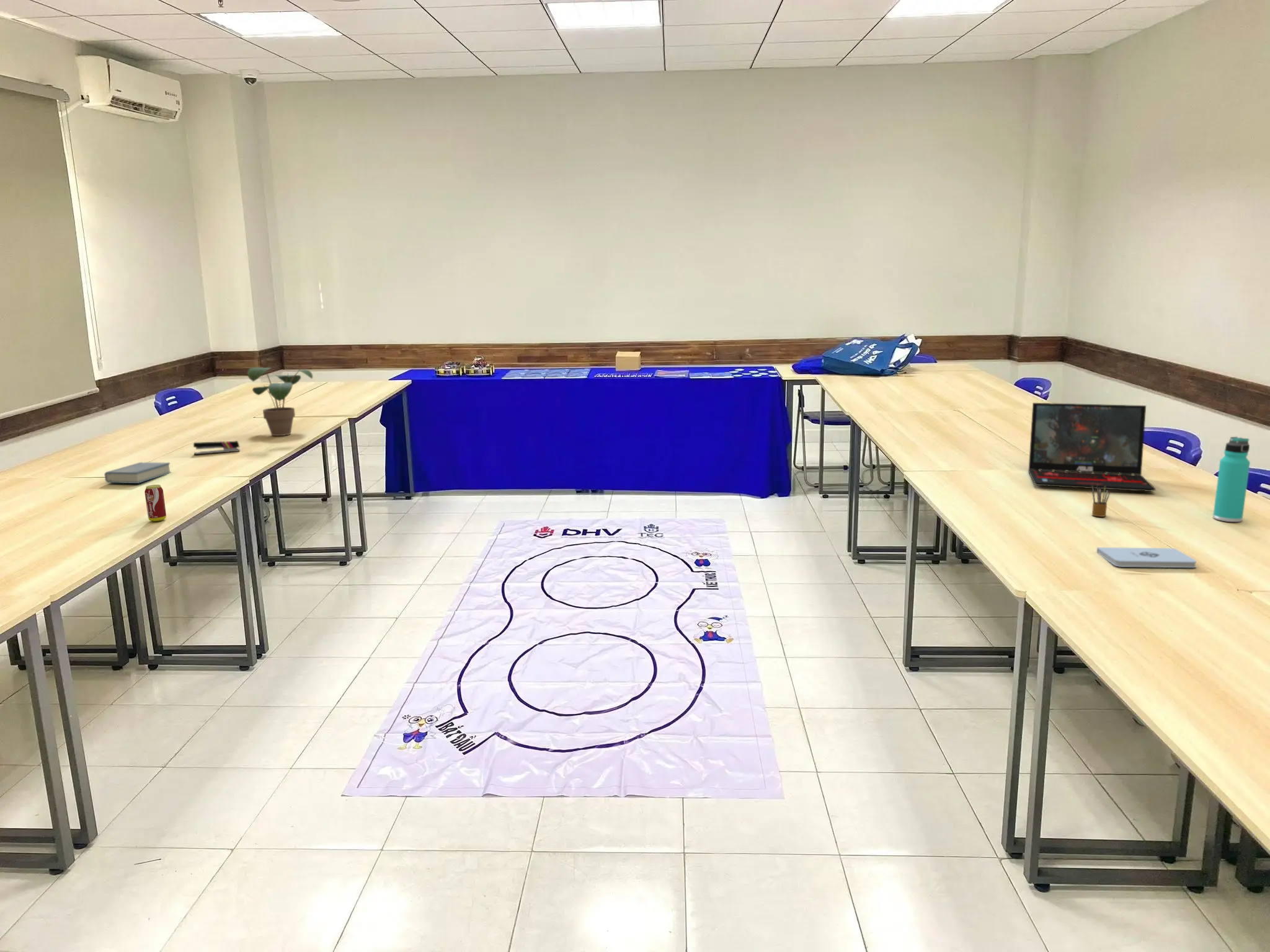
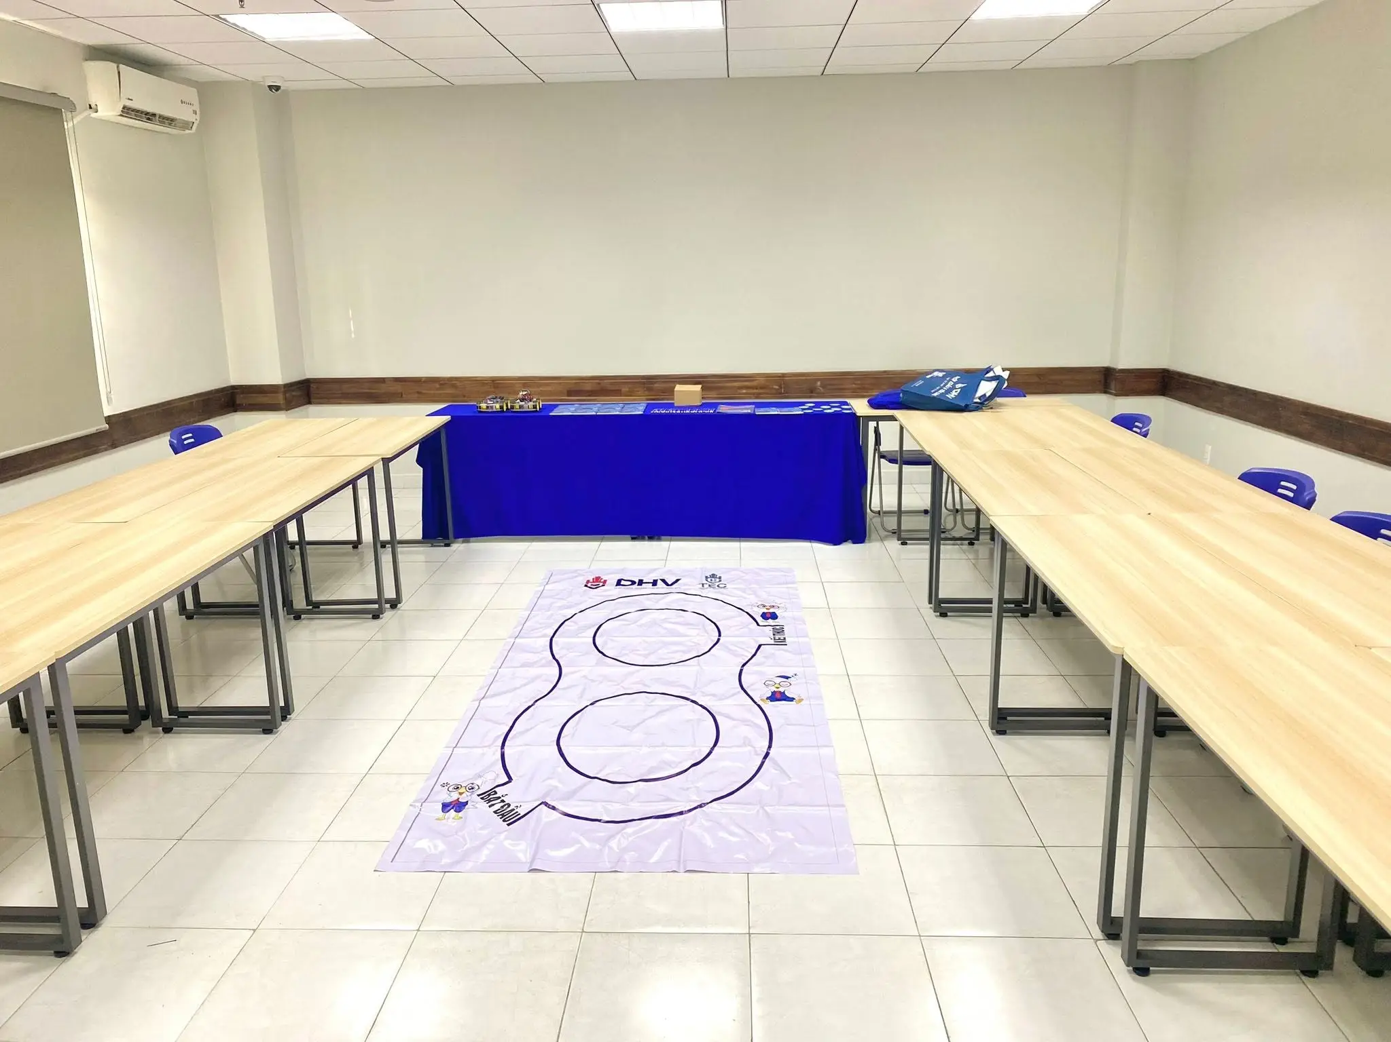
- stapler (216, 447)
- potted plant (278, 399)
- beverage can (155, 503)
- thermos bottle (1232, 478)
- hardback book (138, 472)
- pencil box (1099, 500)
- notepad (1146, 557)
- laptop (1091, 445)
